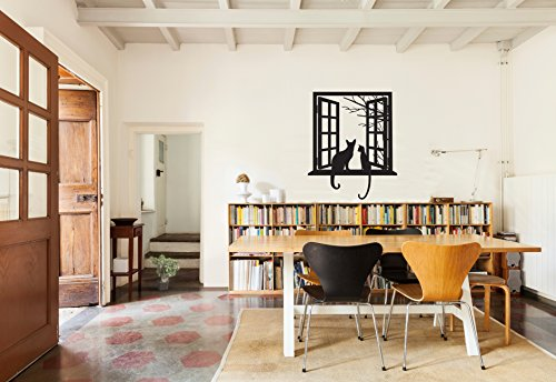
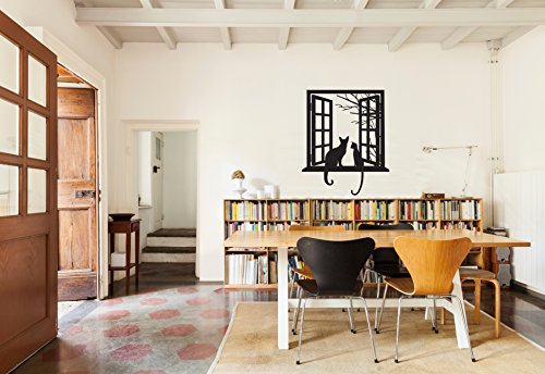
- potted plant (162, 272)
